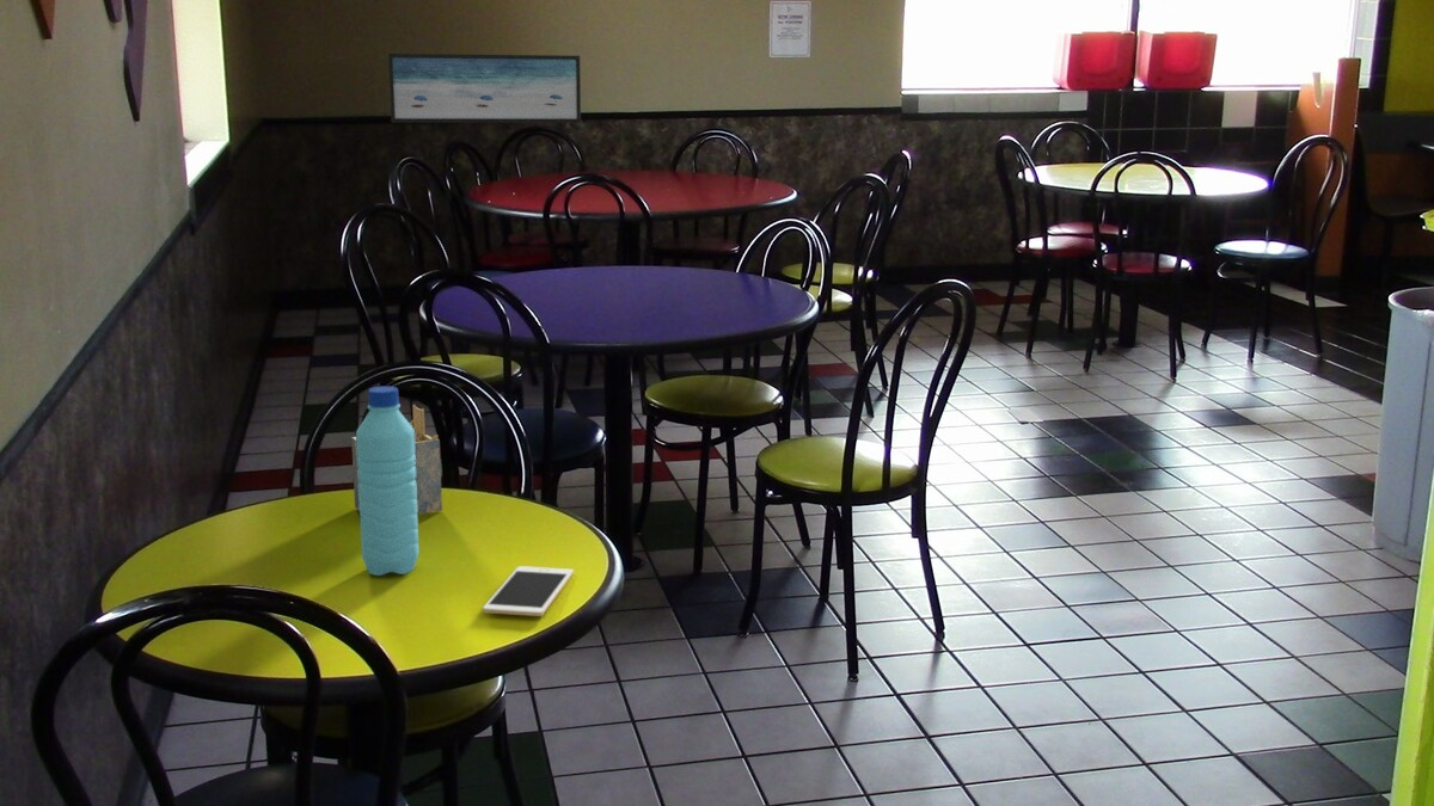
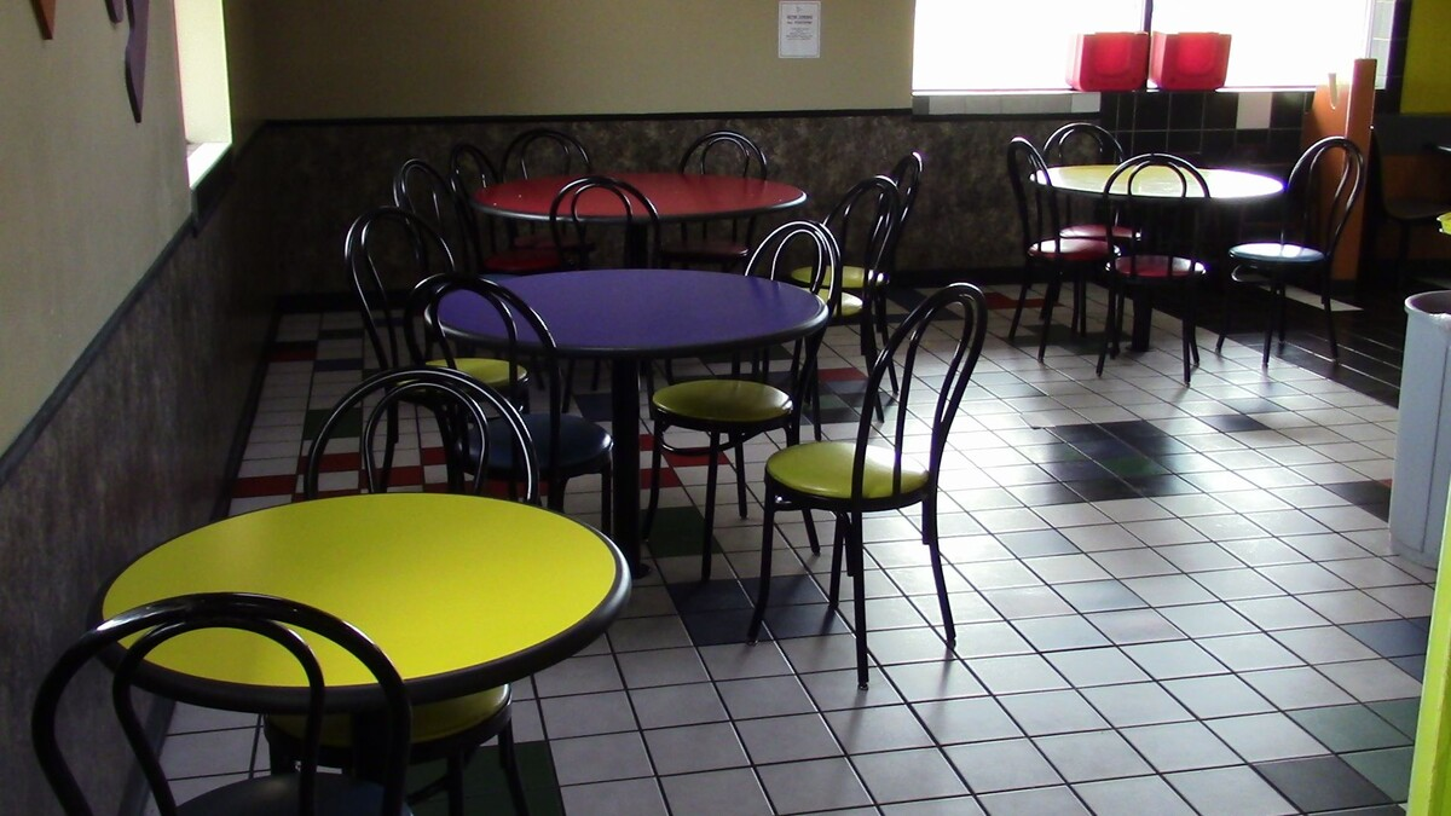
- napkin holder (415, 462)
- cell phone (529, 590)
- water bottle (387, 480)
- wall art (485, 88)
